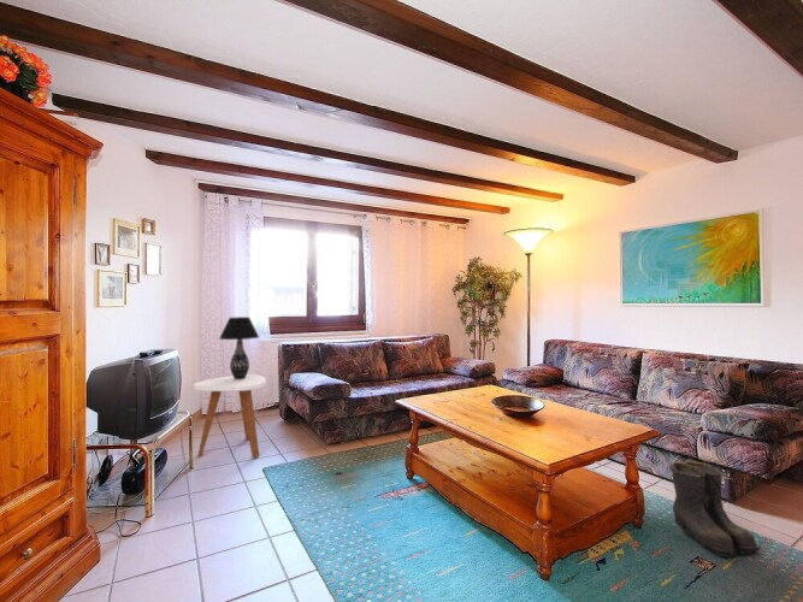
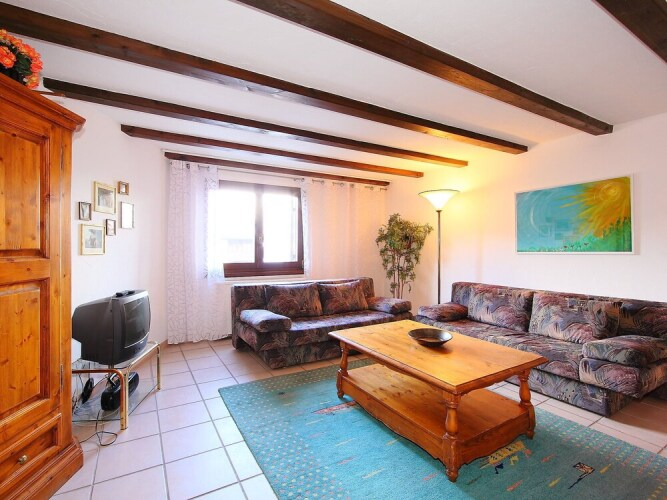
- boots (709, 503)
- side table (242, 414)
- table lamp (240, 347)
